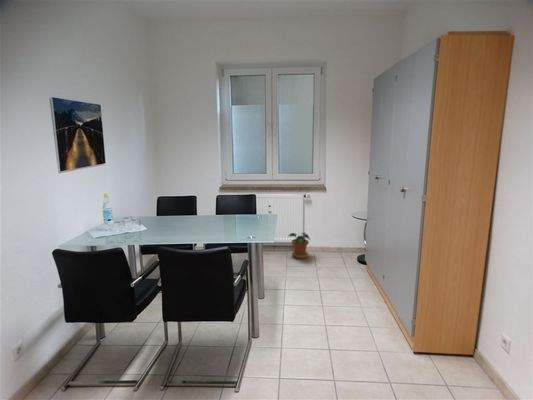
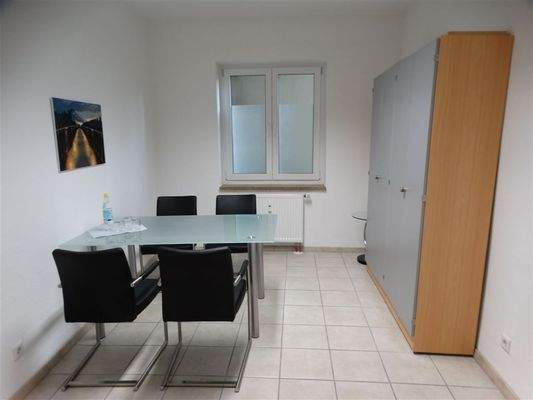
- potted plant (298, 245)
